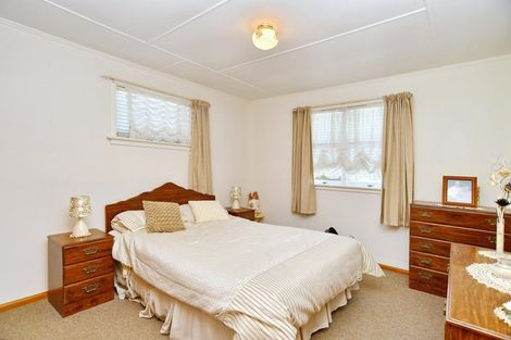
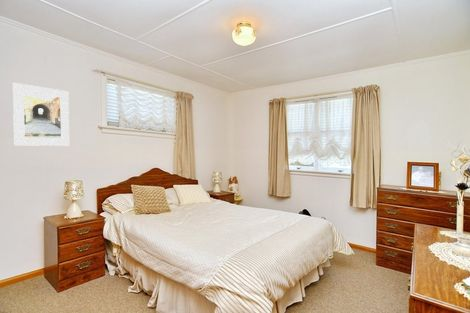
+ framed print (43, 116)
